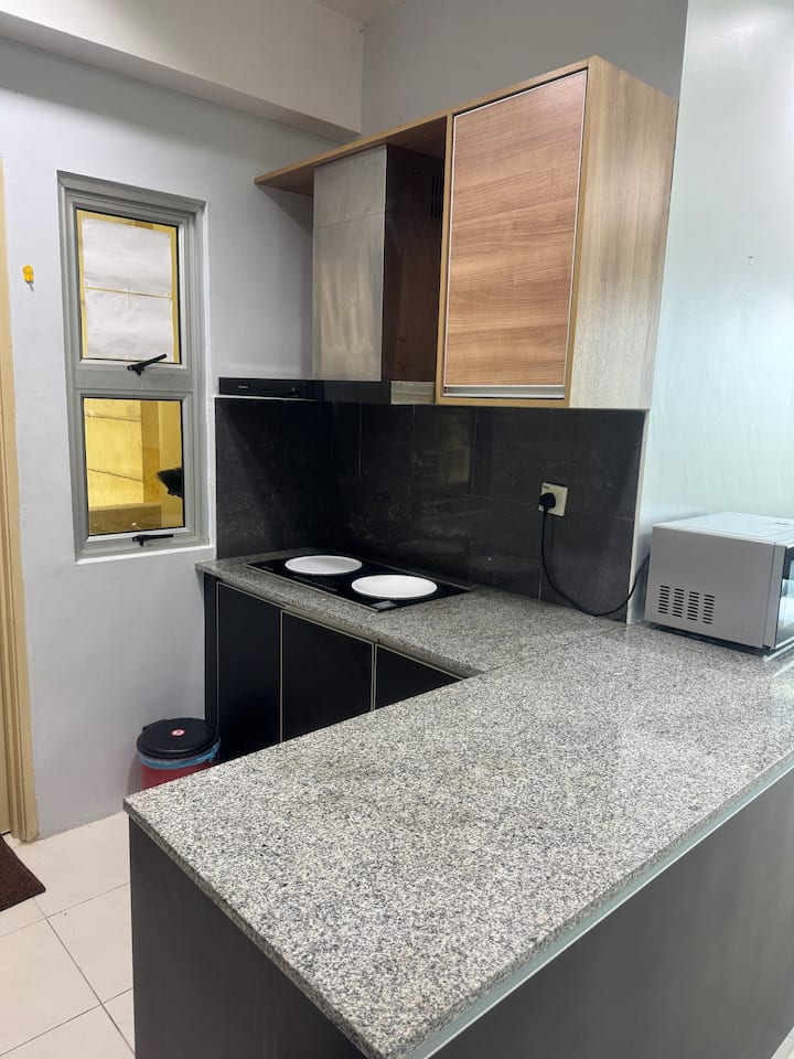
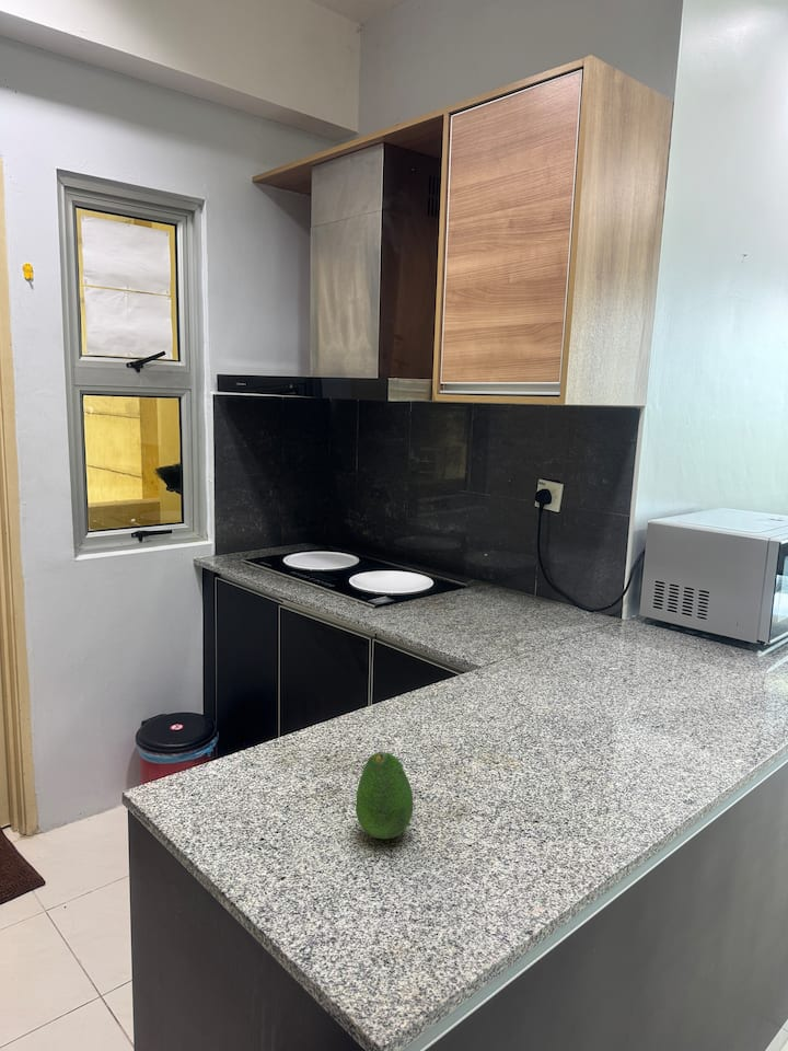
+ fruit (384, 795)
